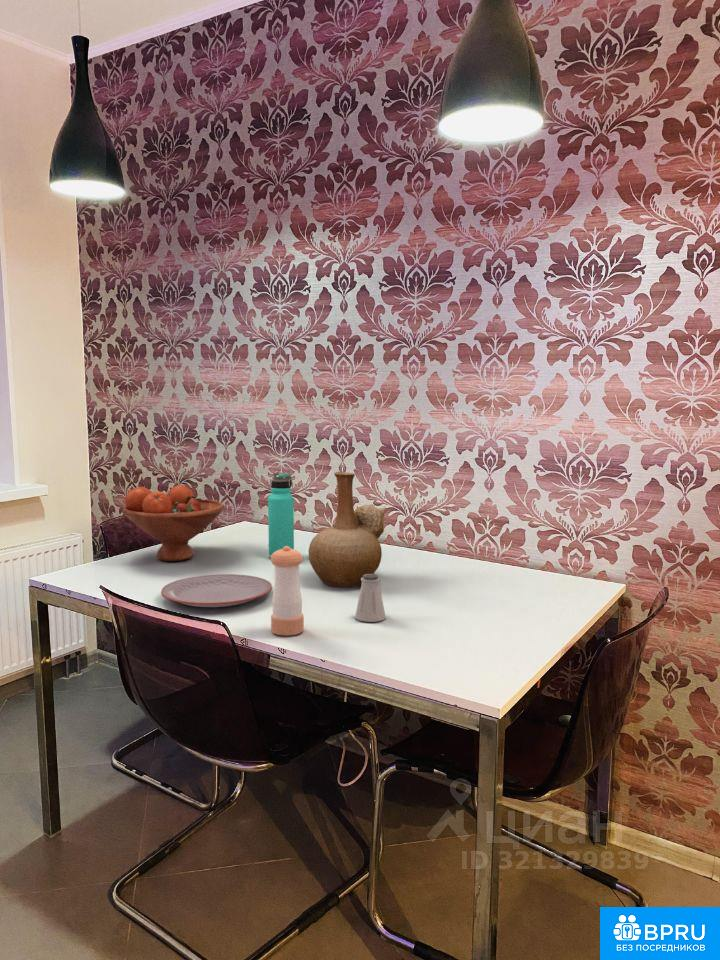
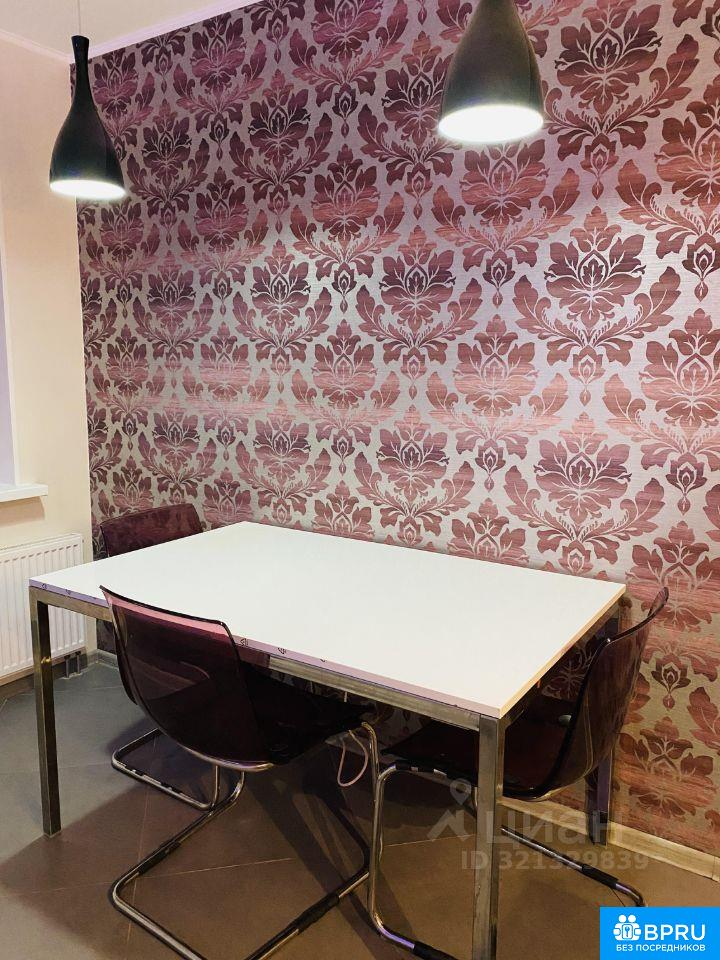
- pepper shaker (287, 588)
- thermos bottle (281, 515)
- fruit bowl (174, 522)
- plate (217, 591)
- saltshaker (370, 596)
- vase (350, 526)
